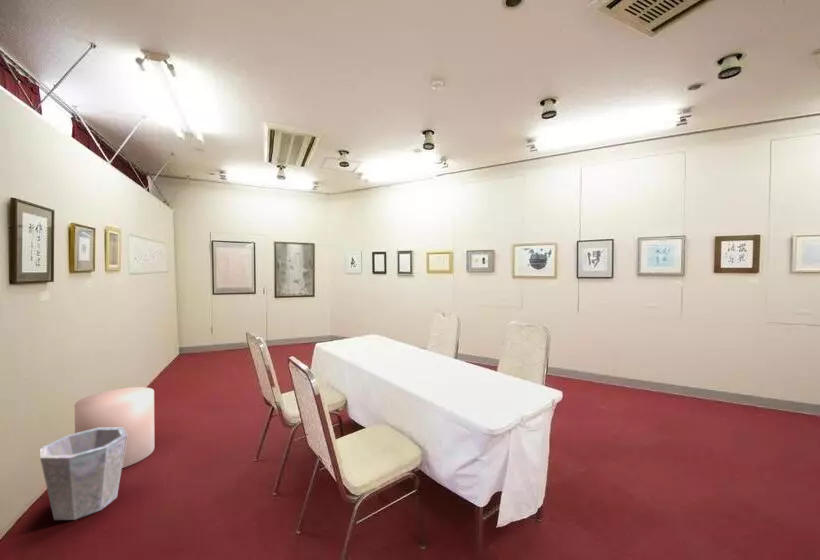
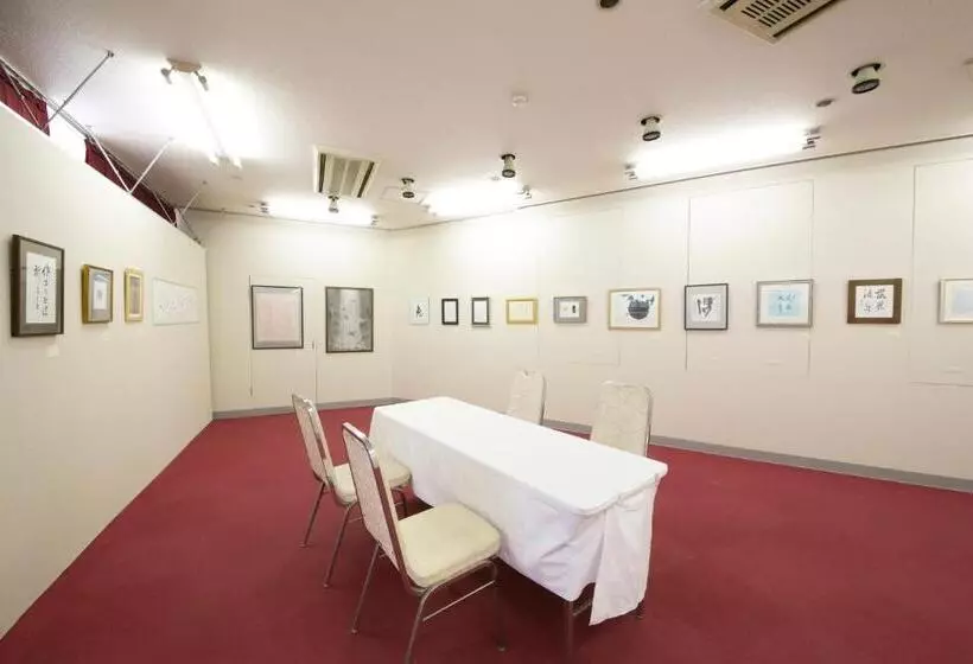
- waste bin (85, 472)
- planter (116, 426)
